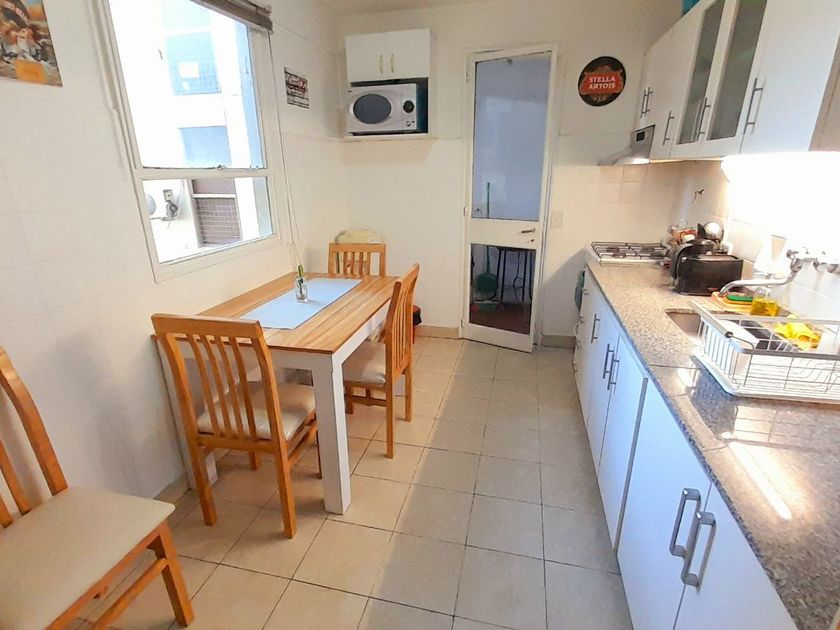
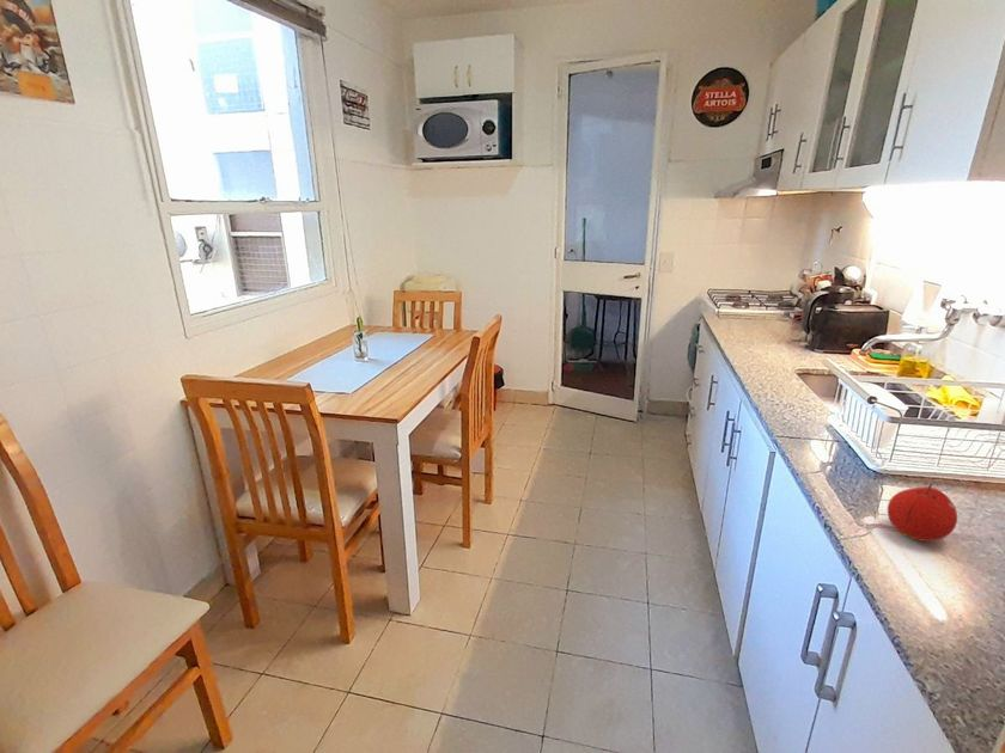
+ fruit (921, 509)
